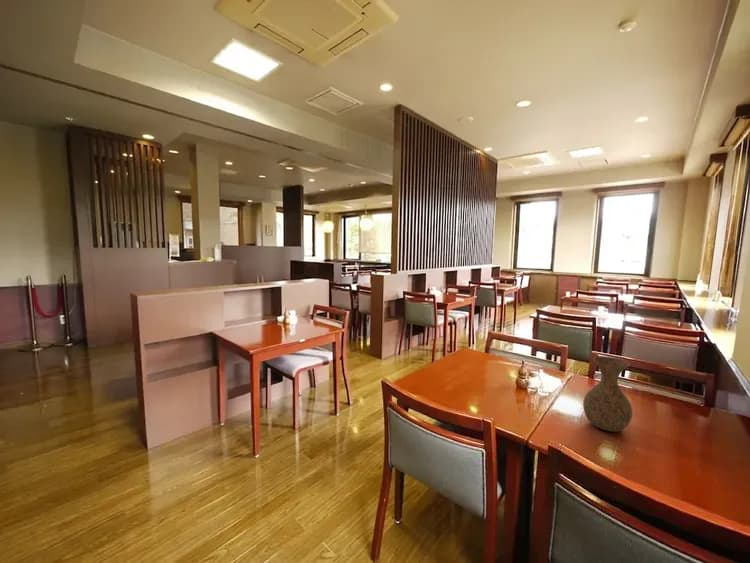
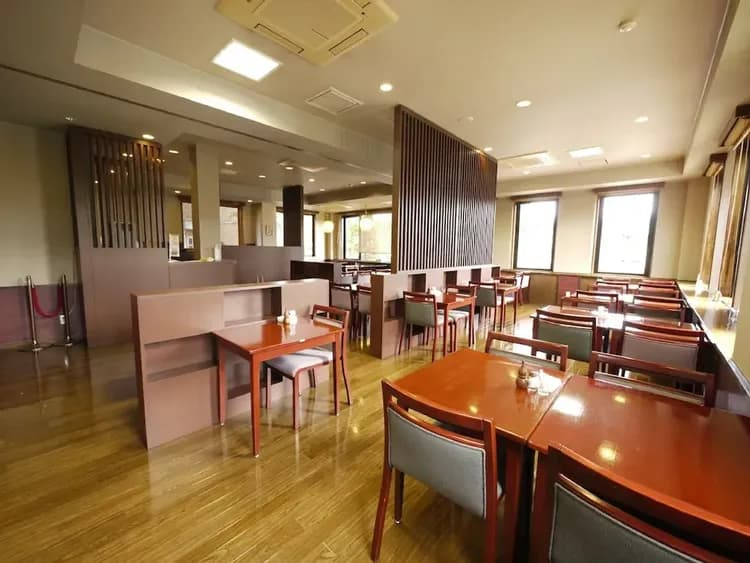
- vase (608, 393)
